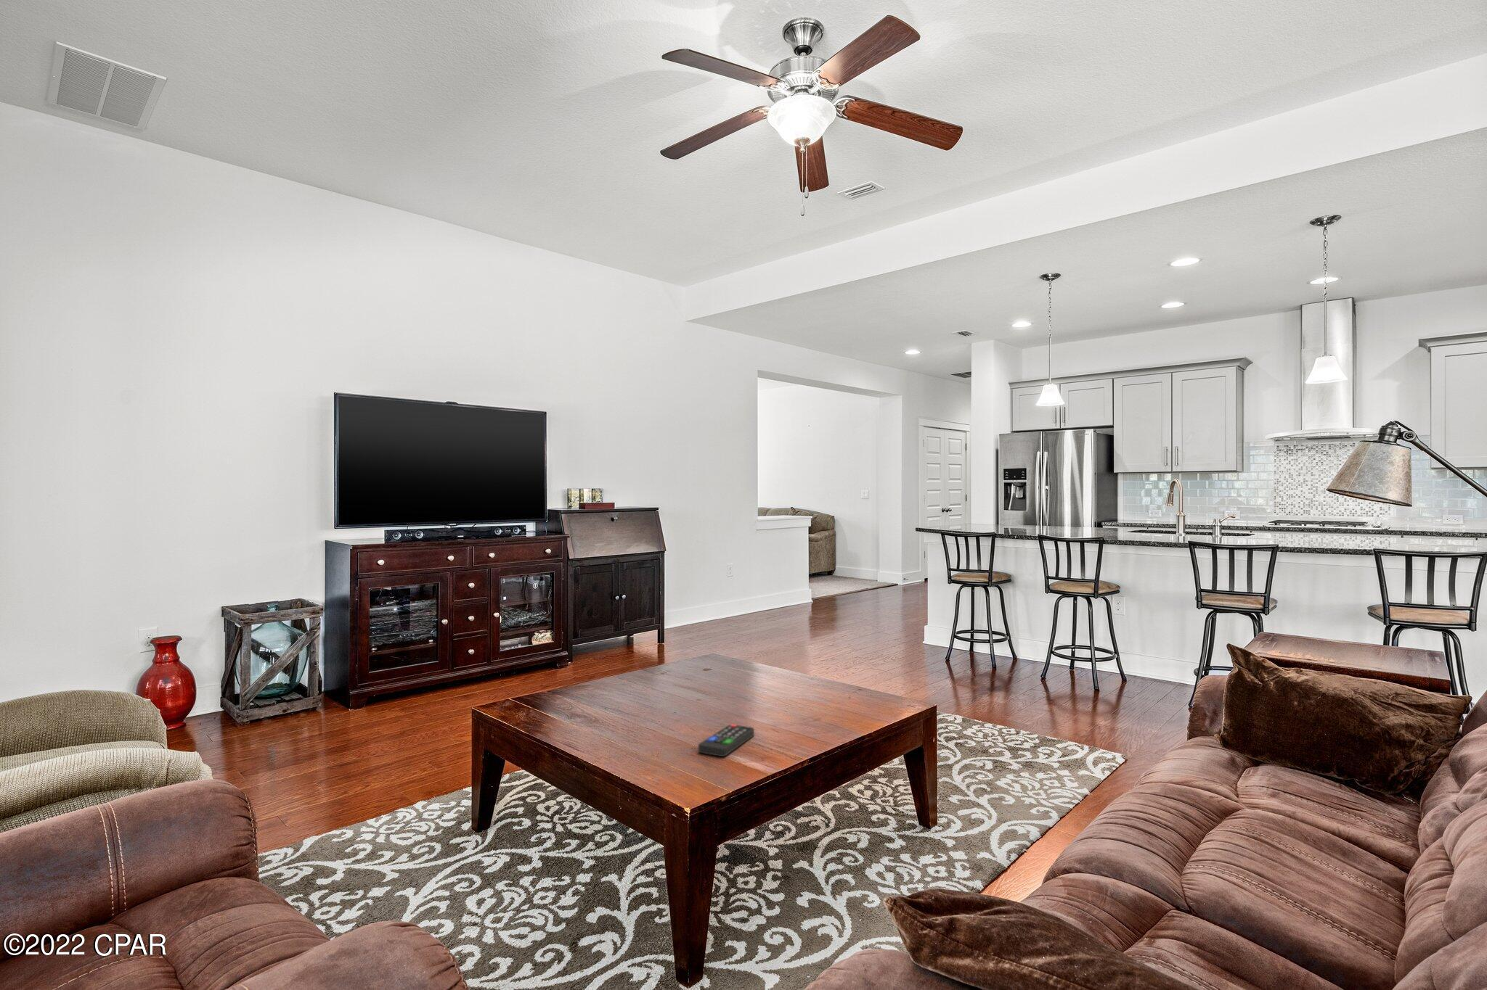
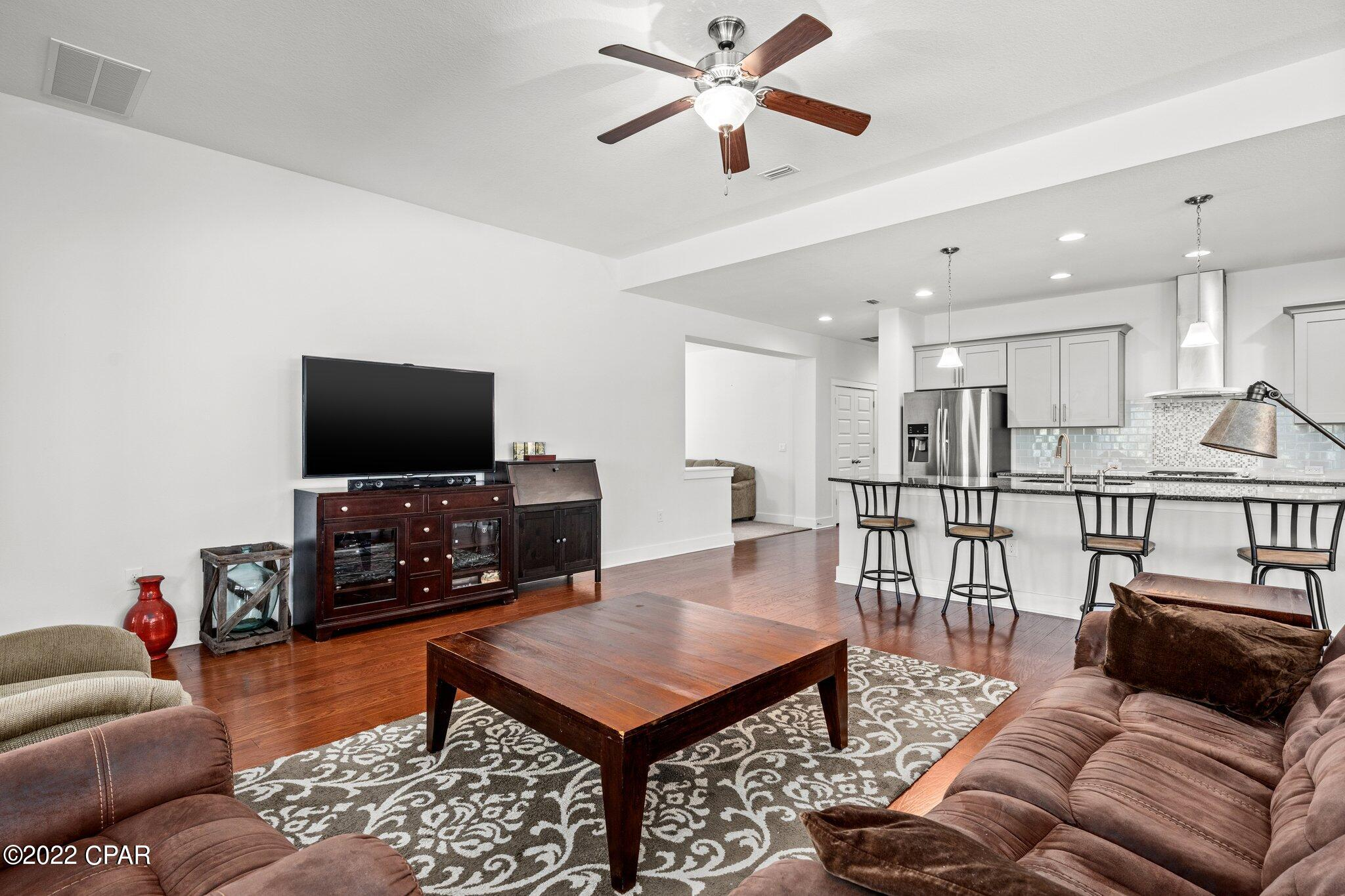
- remote control (726, 739)
